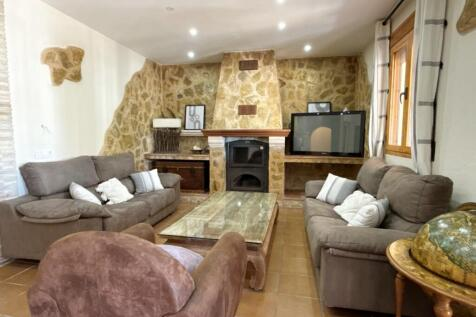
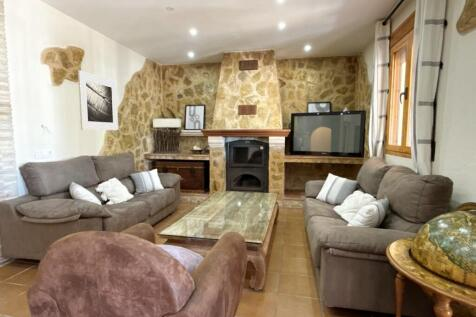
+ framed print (100, 103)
